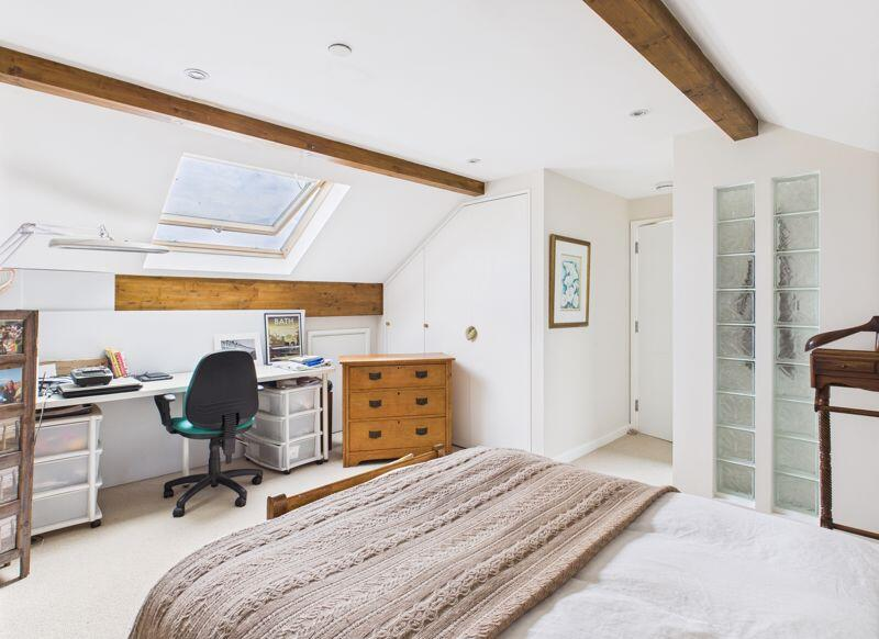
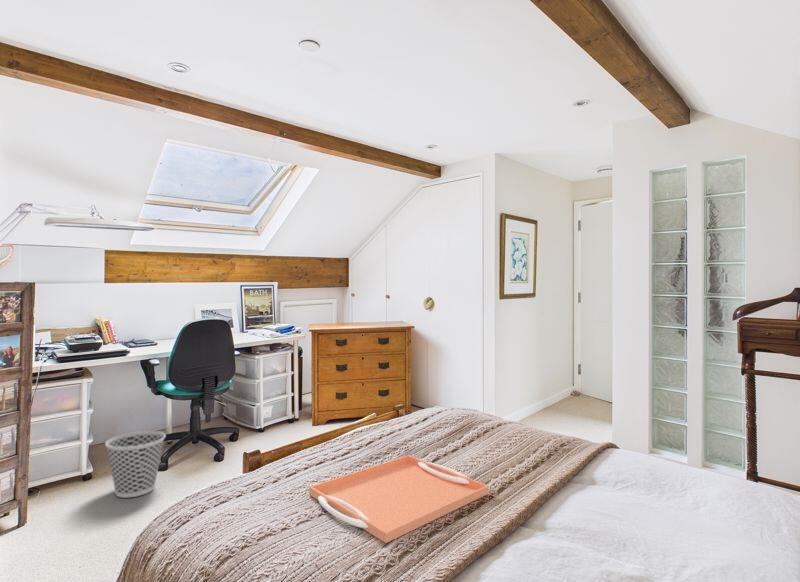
+ serving tray (399, 490)
+ wastebasket (135, 464)
